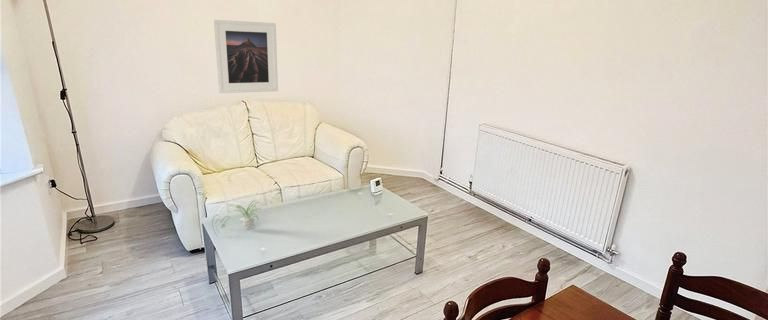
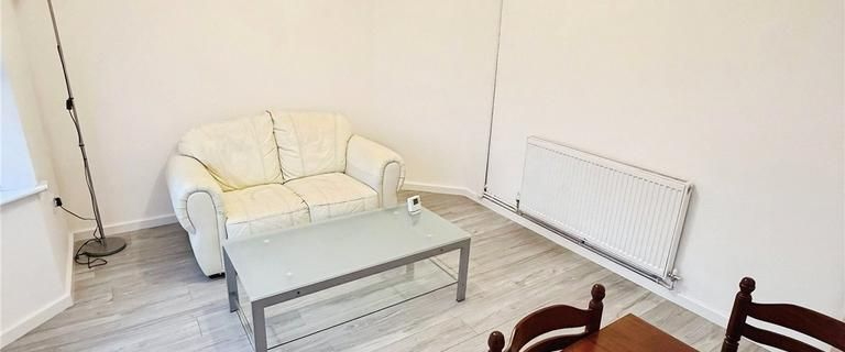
- plant (243, 214)
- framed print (247, 57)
